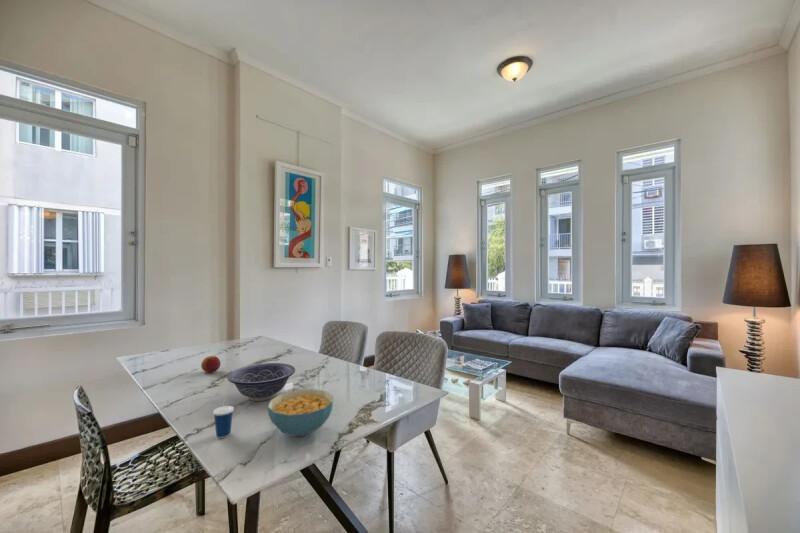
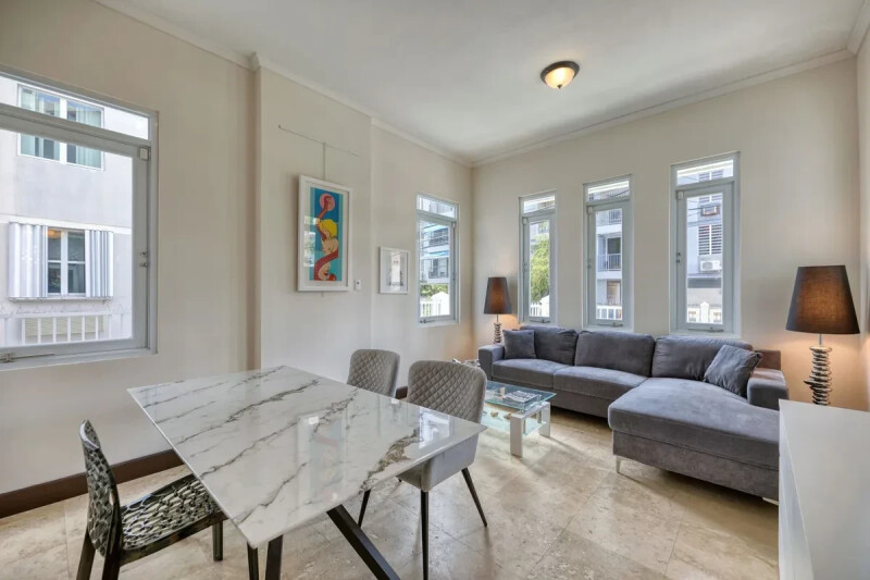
- decorative bowl (262, 383)
- cup (223, 415)
- fruit (210, 363)
- cereal bowl (301, 416)
